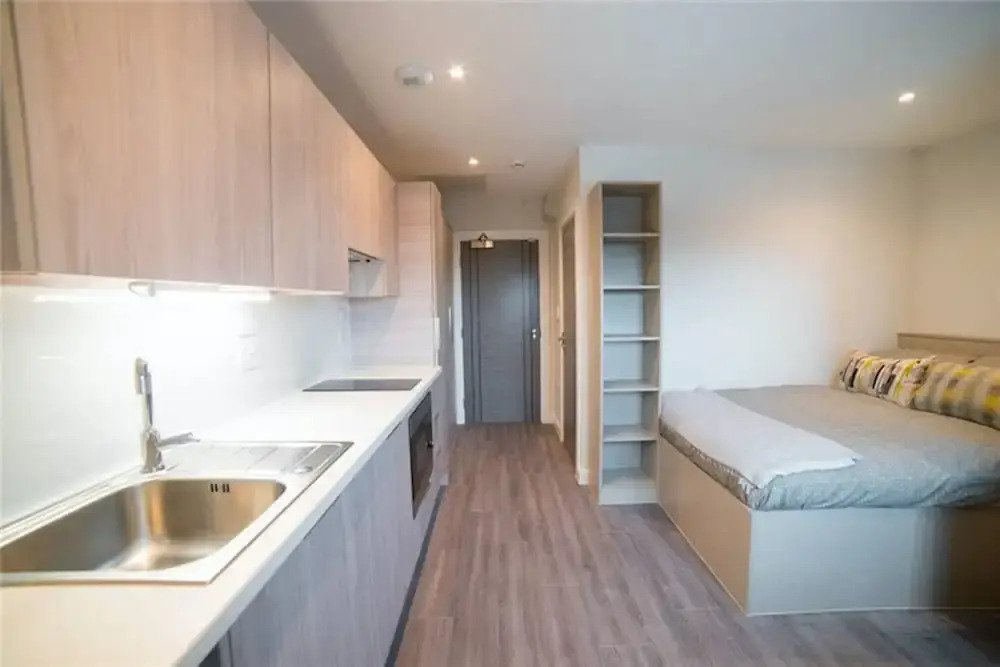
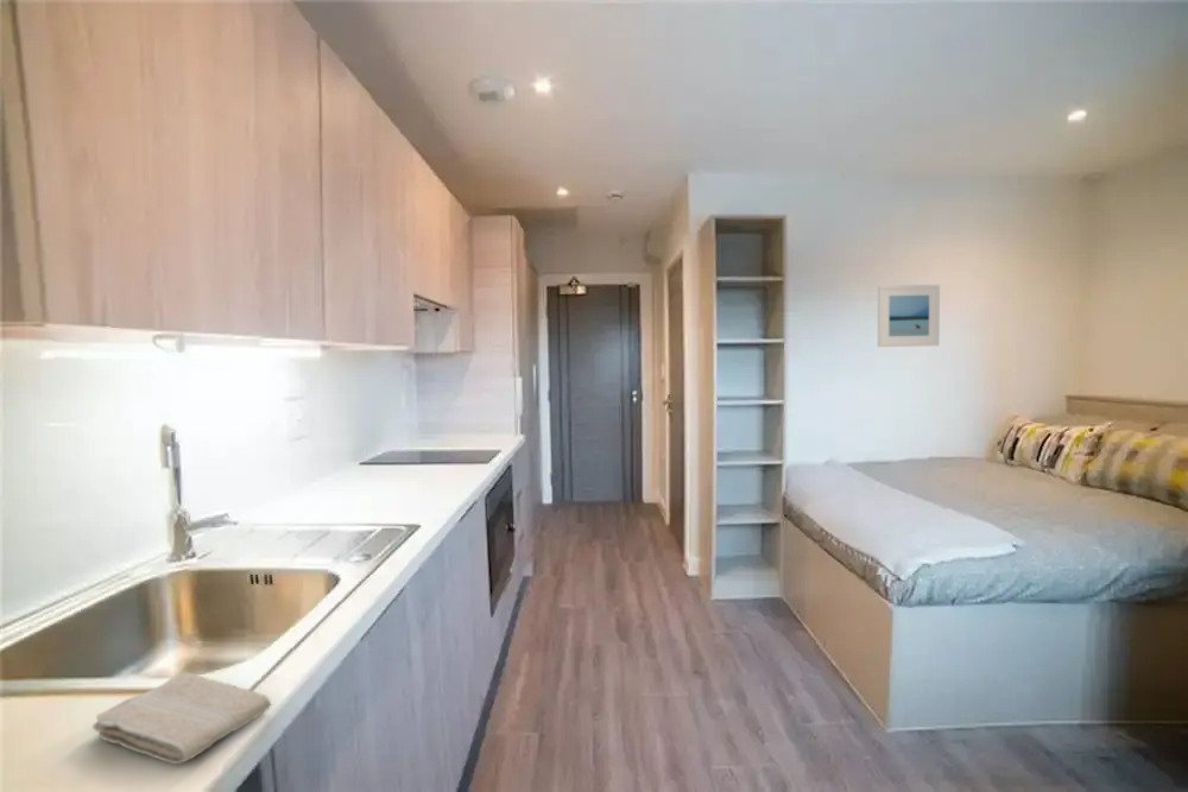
+ washcloth (182, 711)
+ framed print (908, 316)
